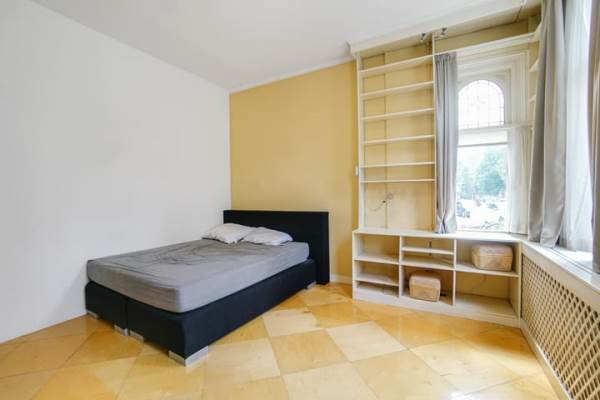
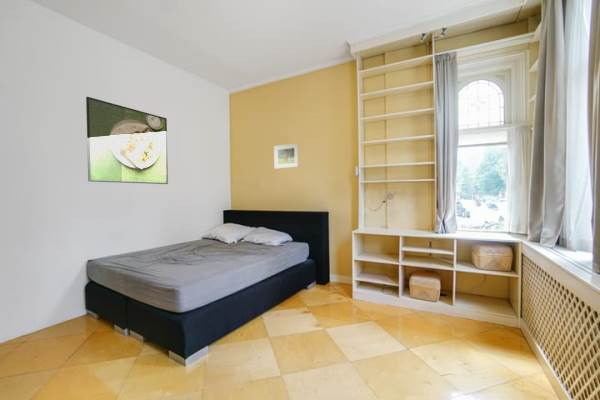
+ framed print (132, 146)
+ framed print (286, 156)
